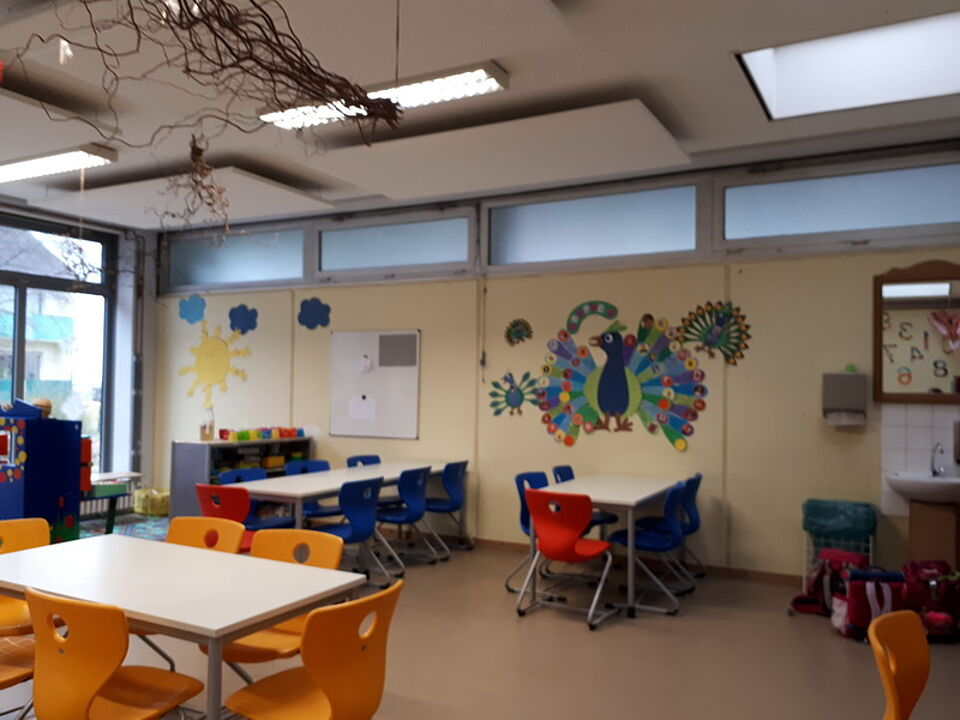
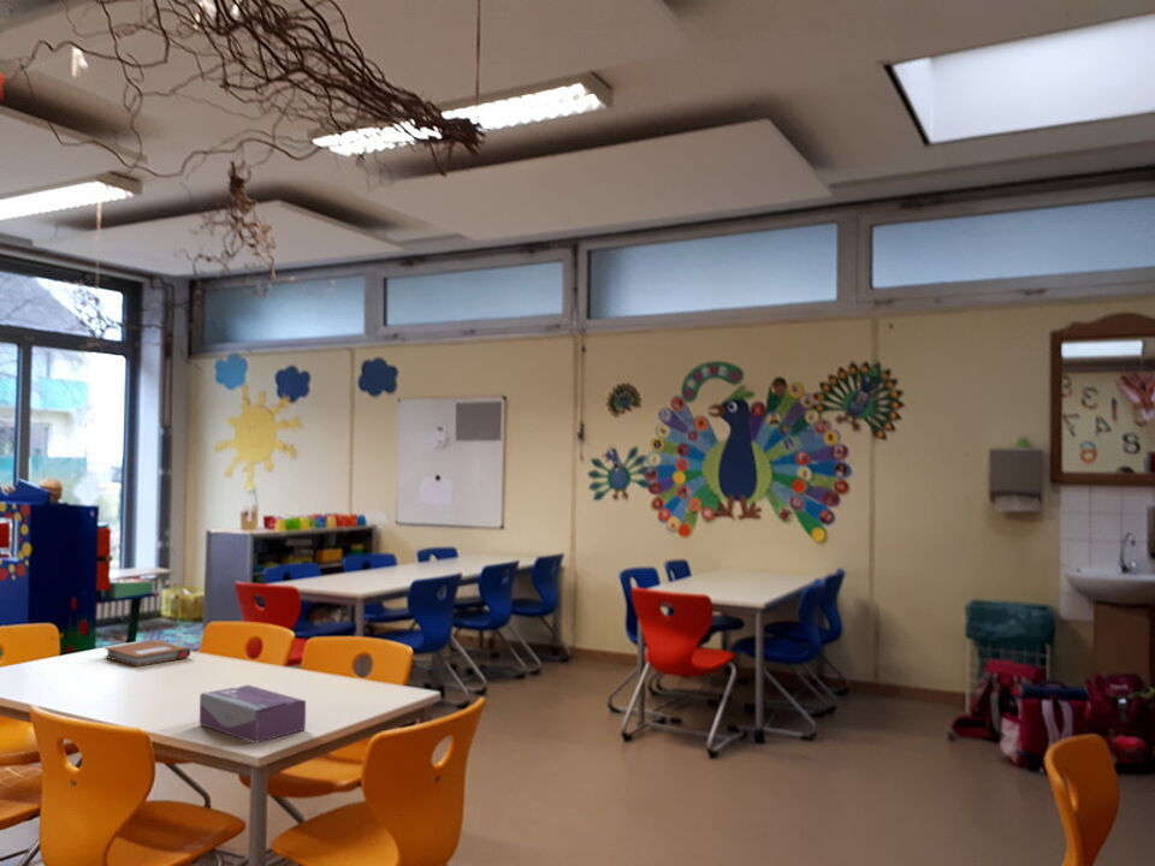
+ tissue box (251, 711)
+ notebook (148, 652)
